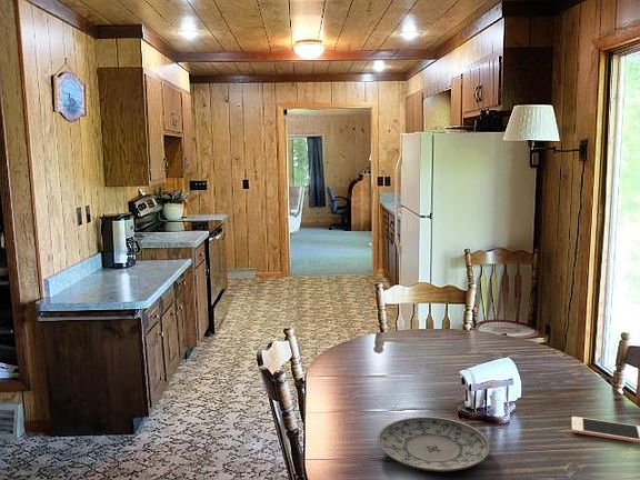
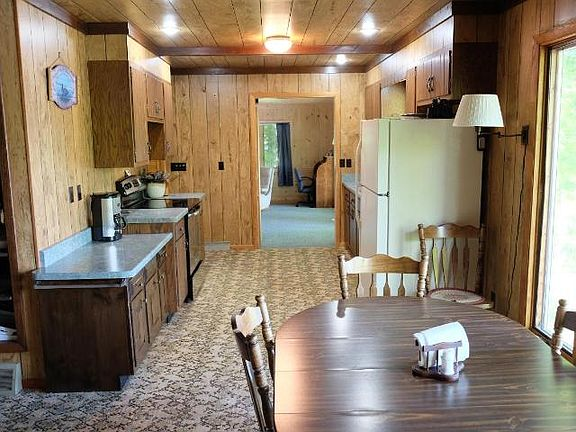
- cell phone (608, 429)
- plate (432, 446)
